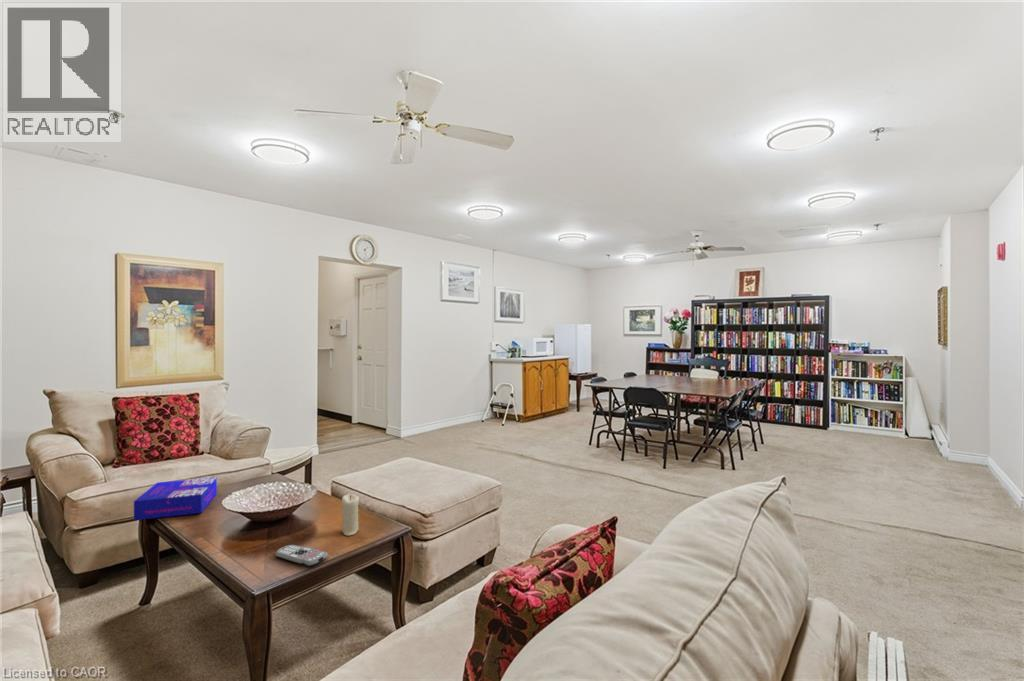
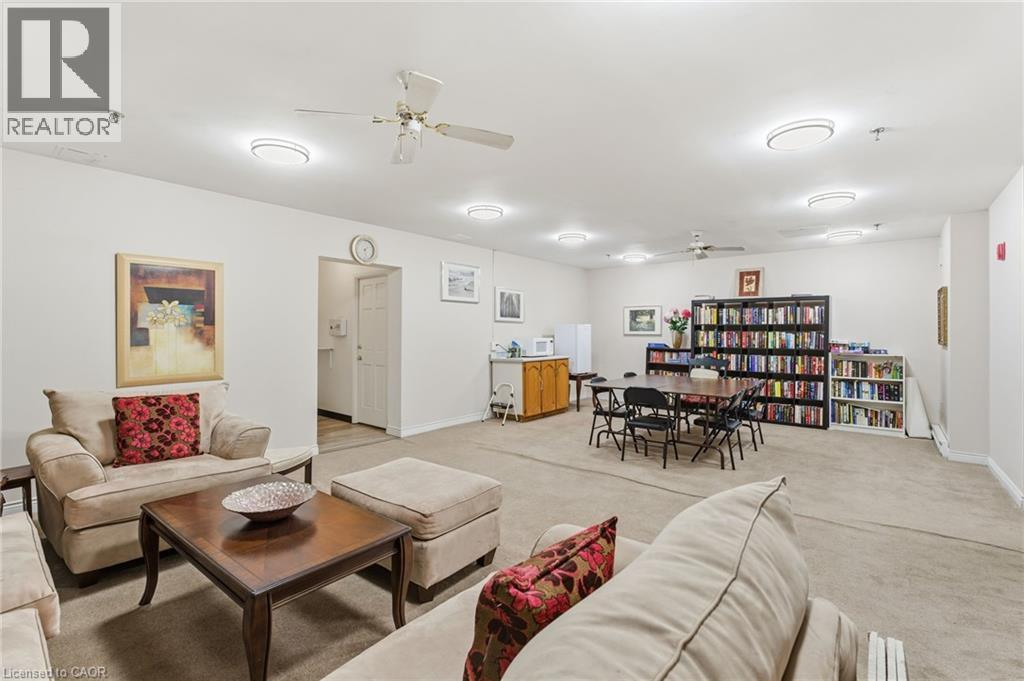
- remote control (300, 555)
- candle (350, 513)
- board game (178, 497)
